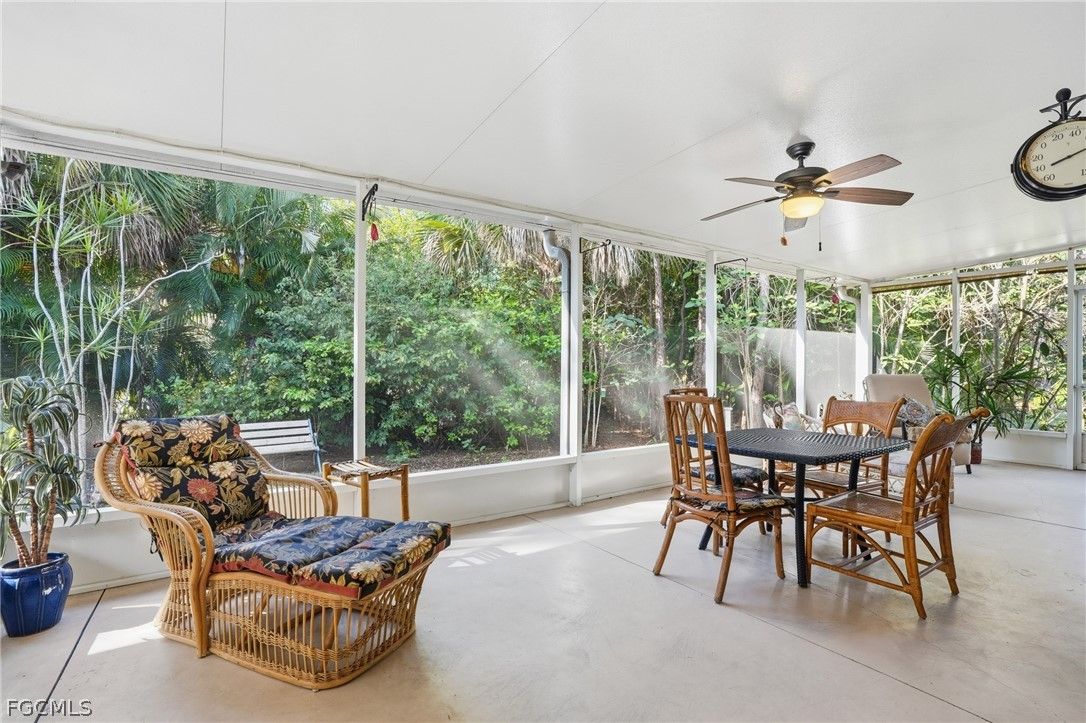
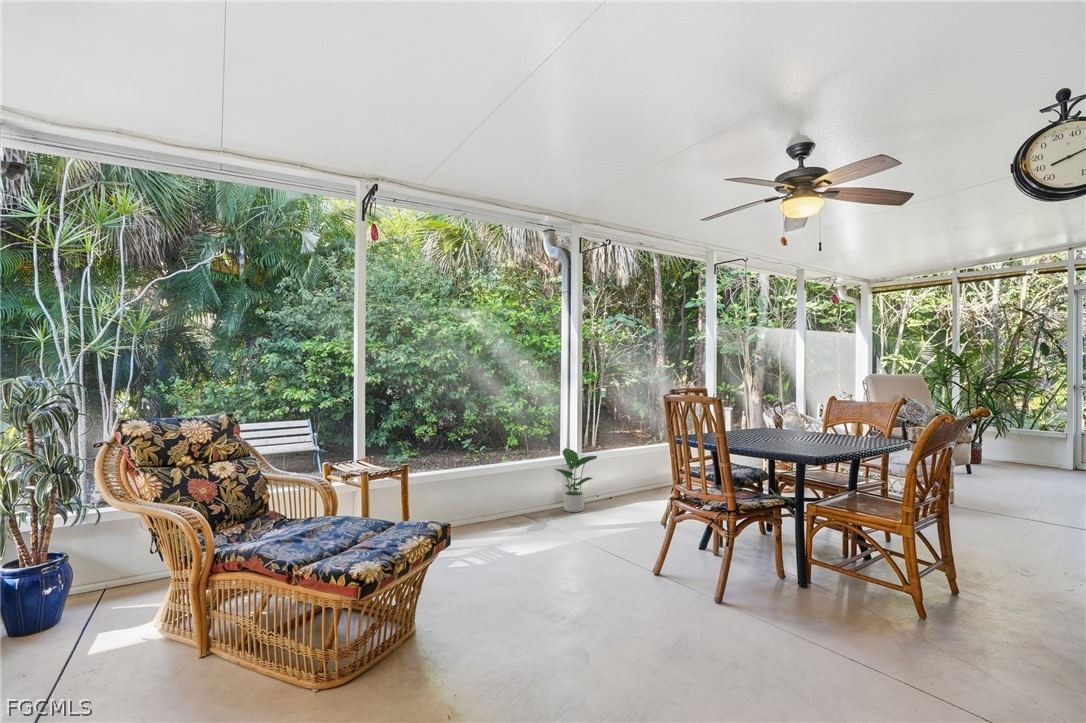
+ potted plant (574, 480)
